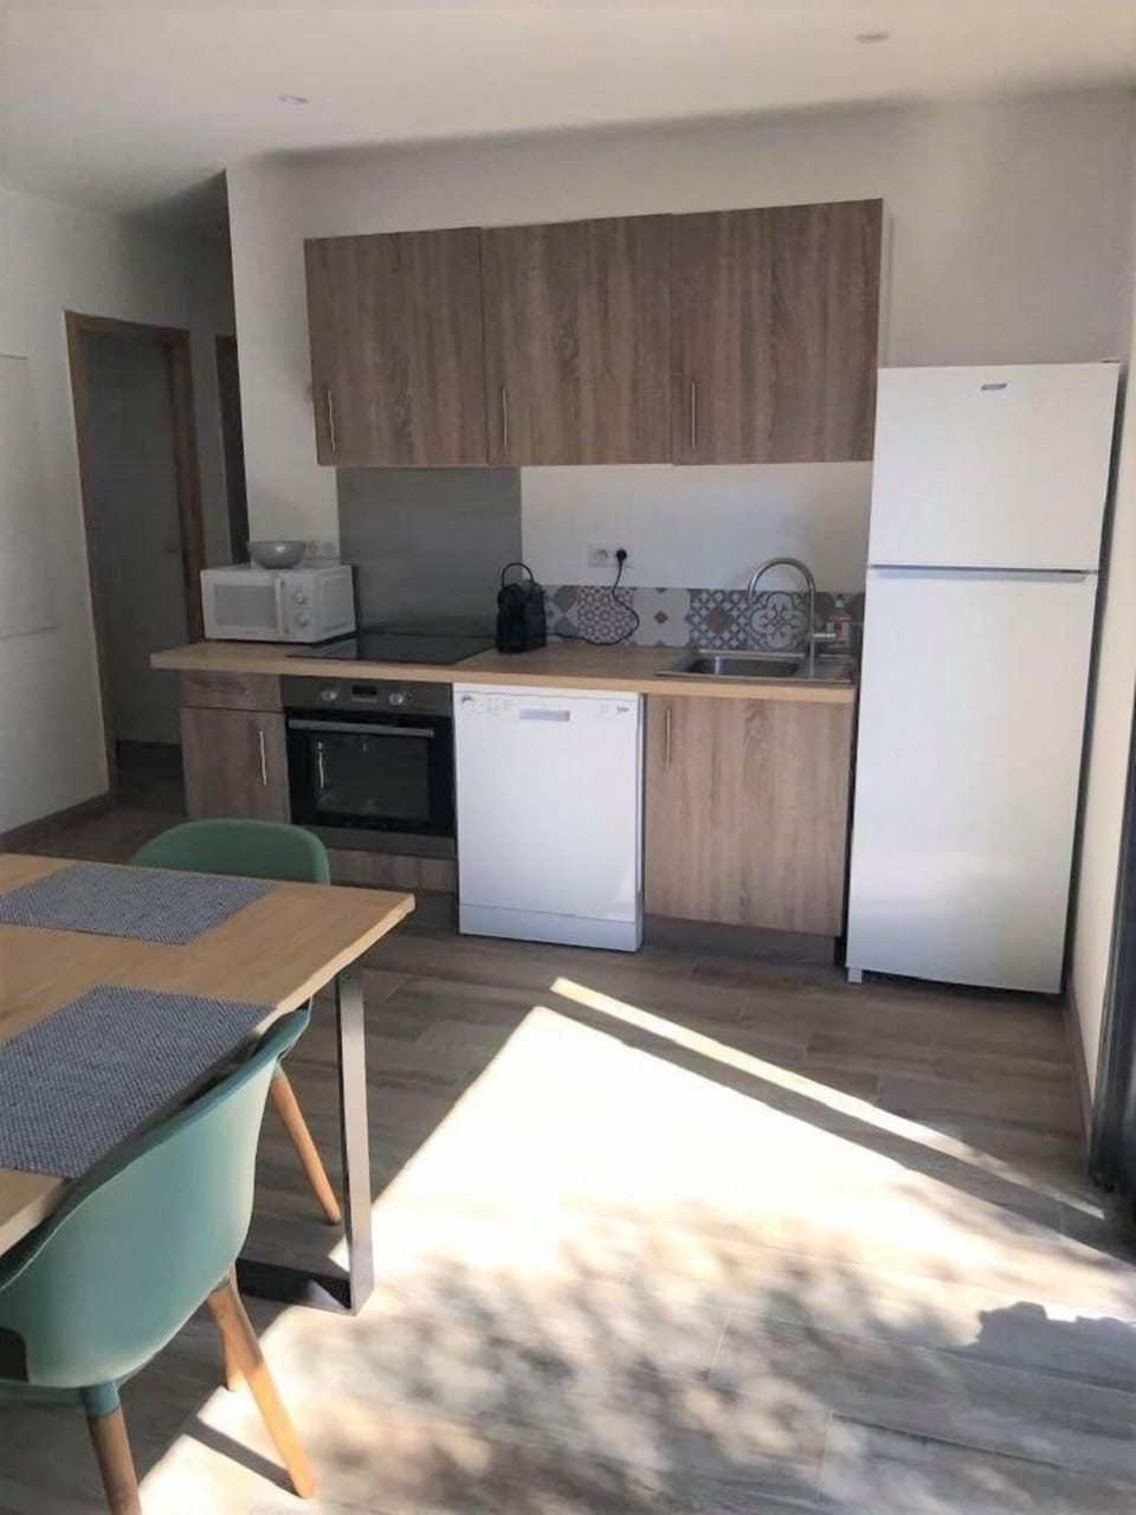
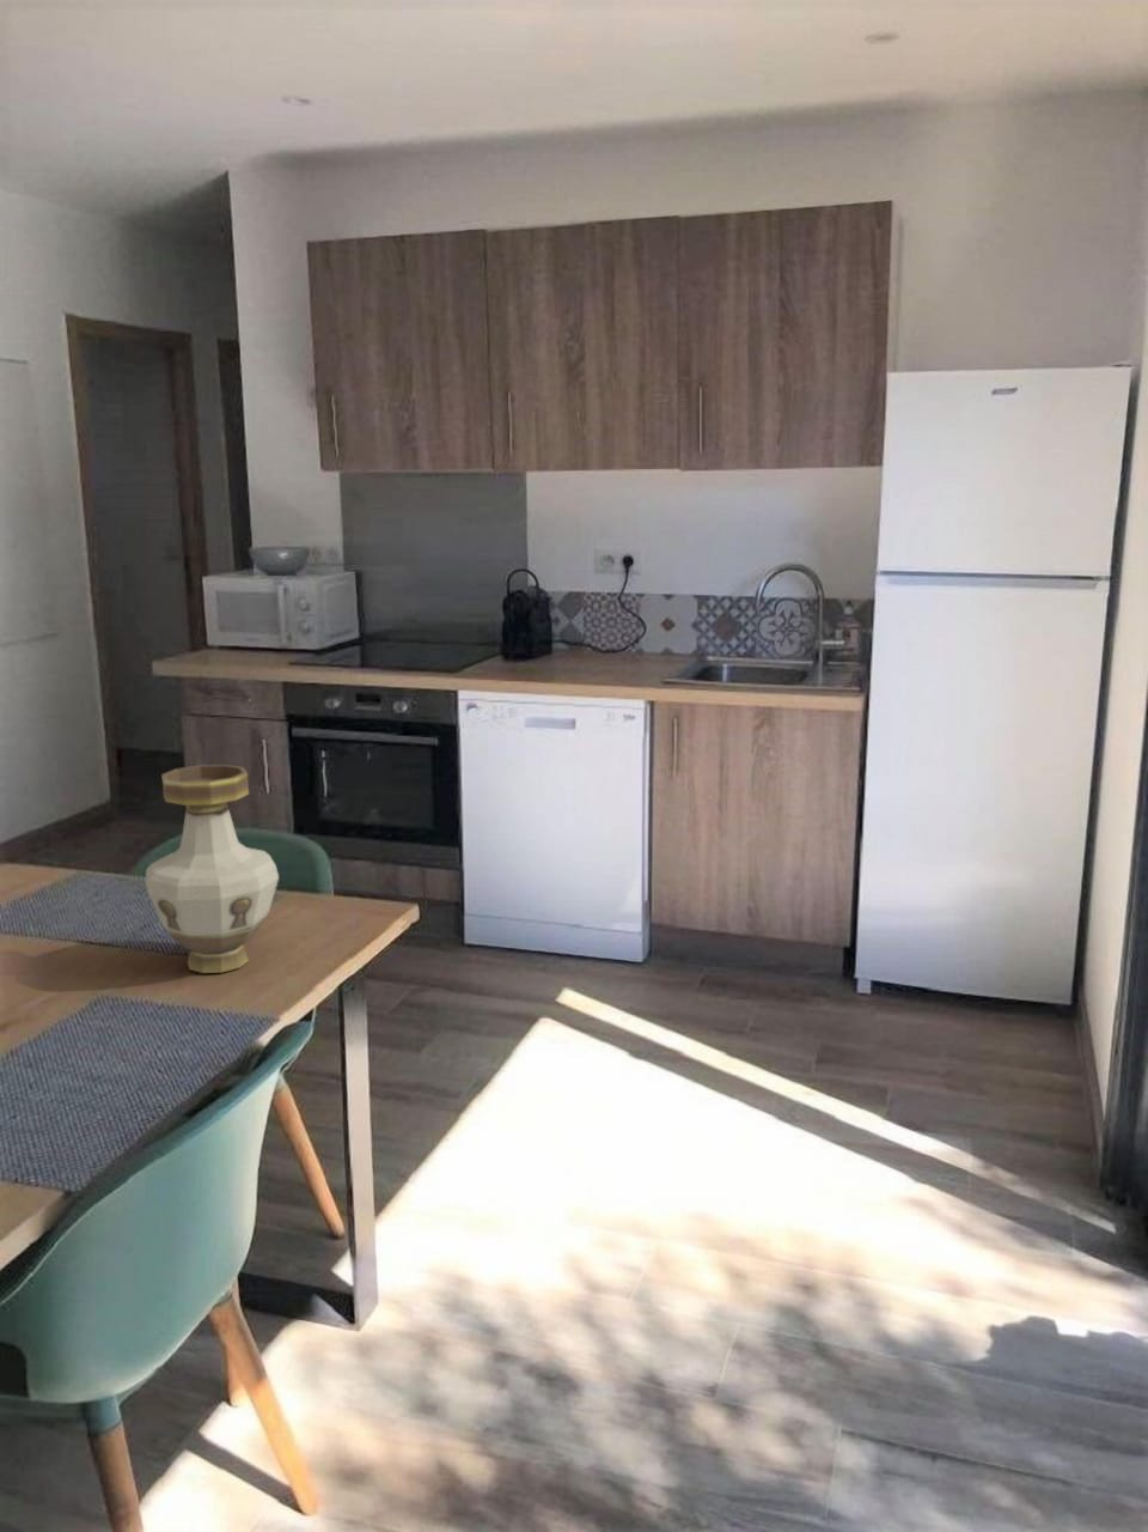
+ vase (211, 869)
